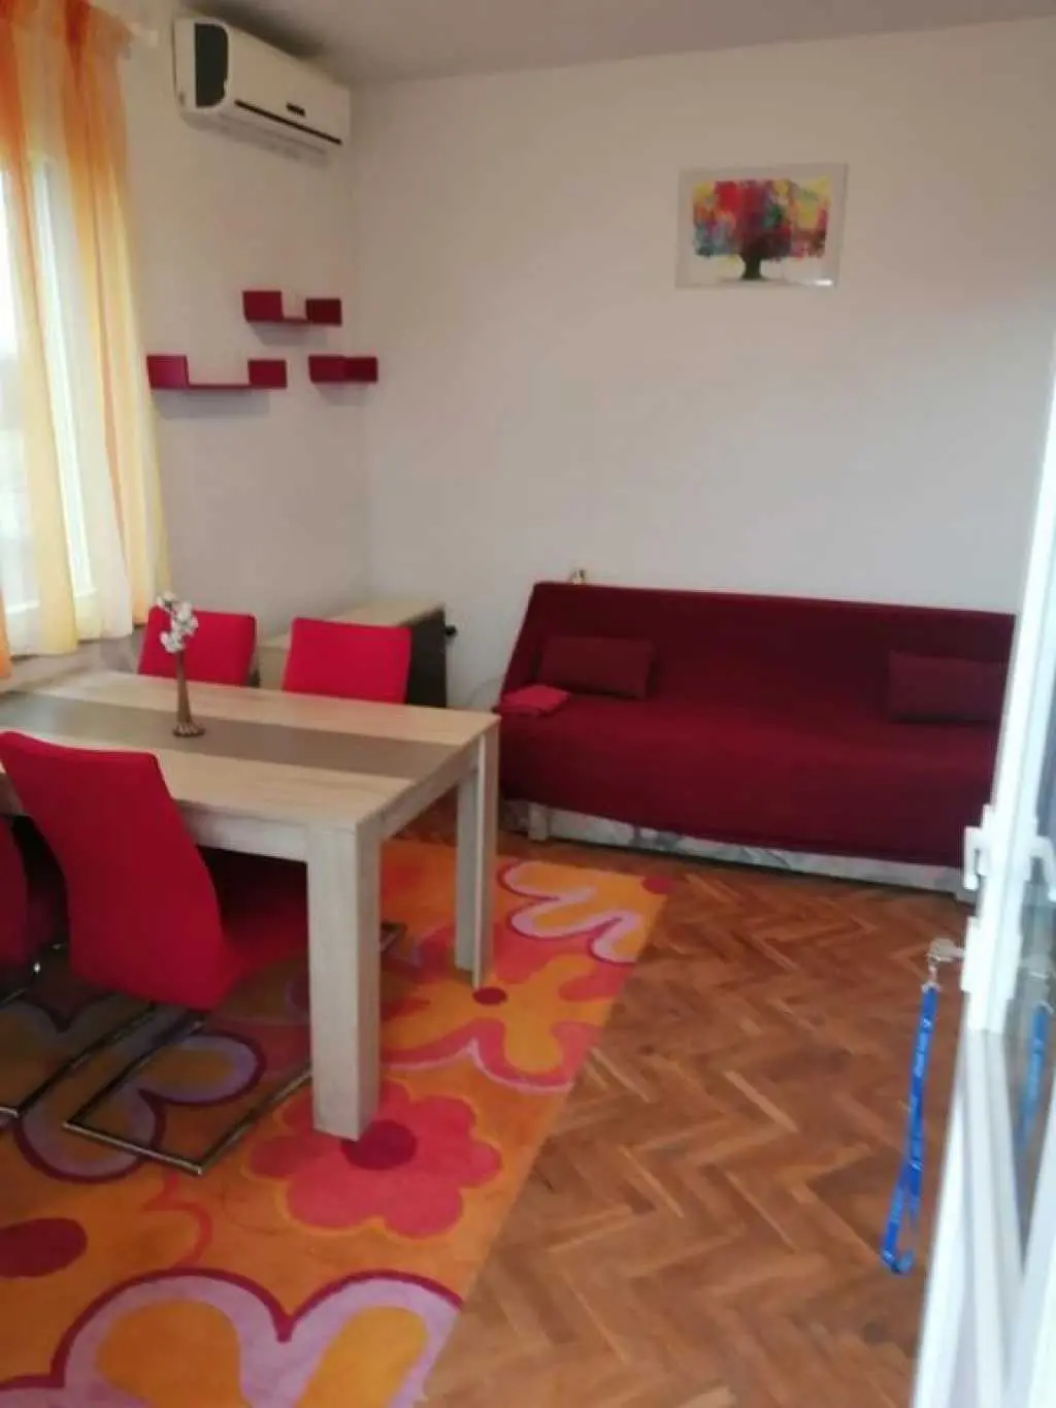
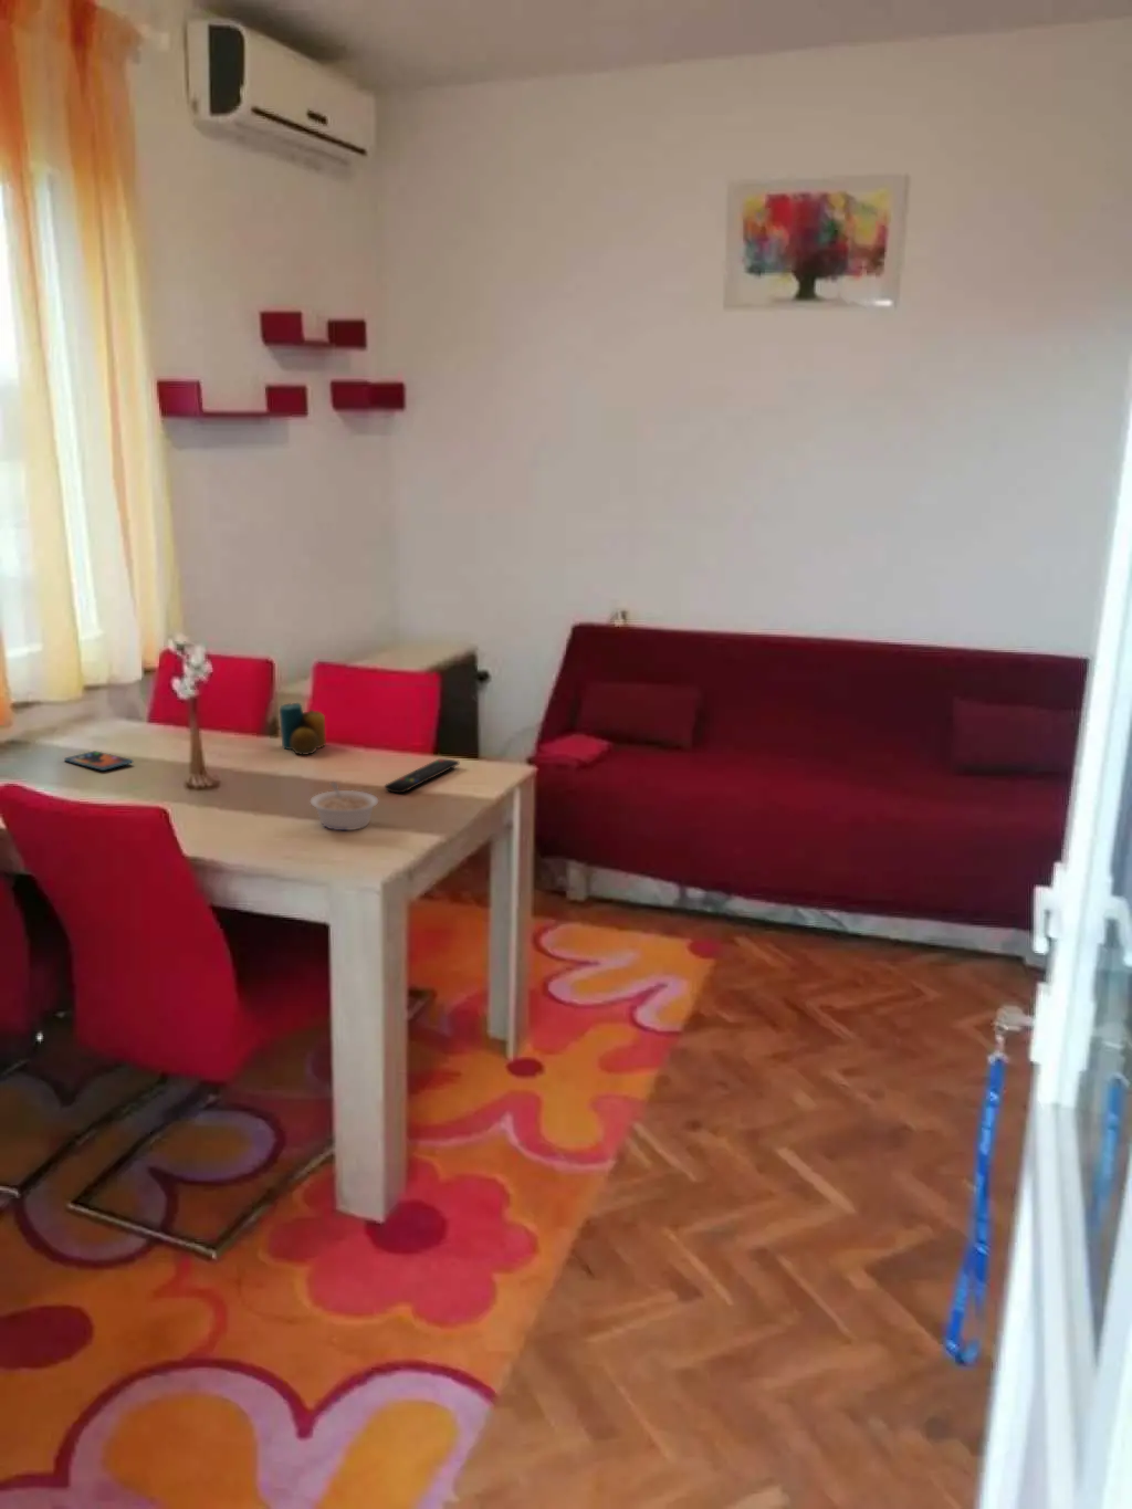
+ candle (307, 727)
+ legume (341, 809)
+ remote control (423, 775)
+ smartphone (99, 760)
